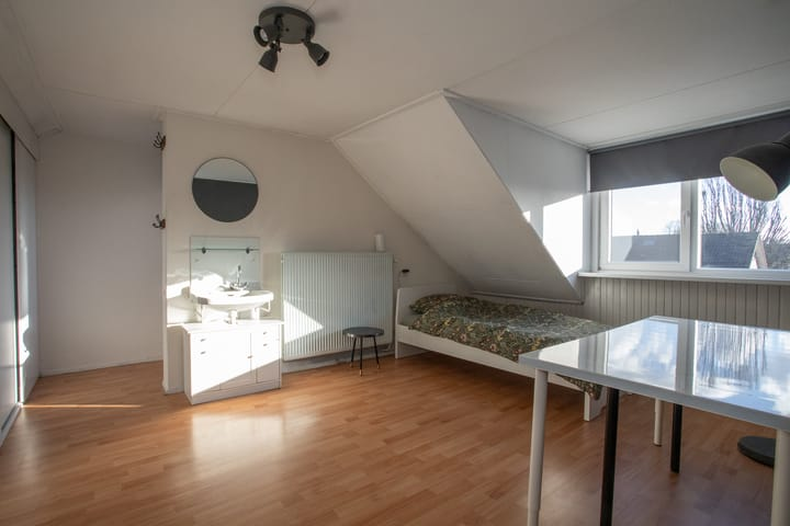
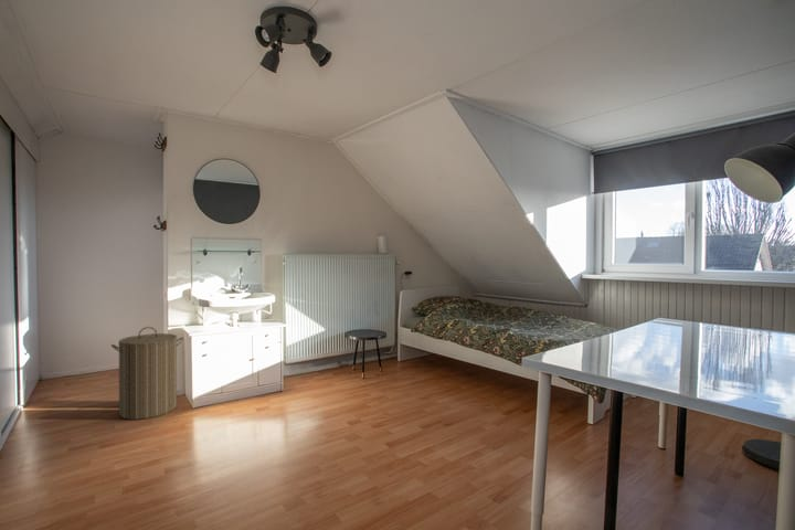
+ laundry hamper (148, 368)
